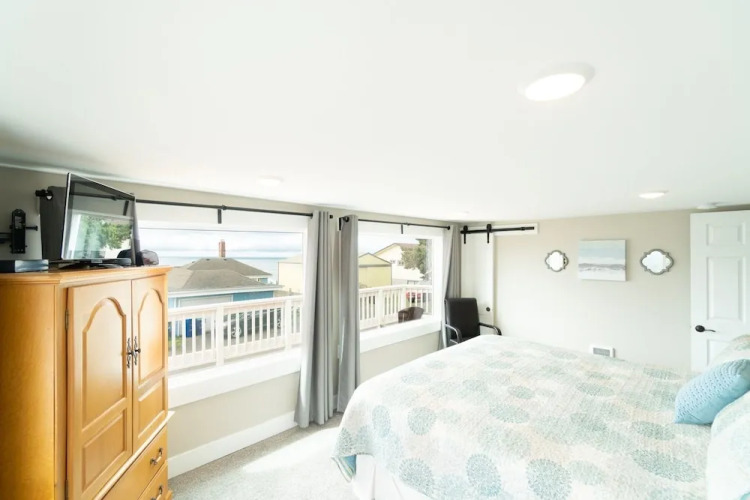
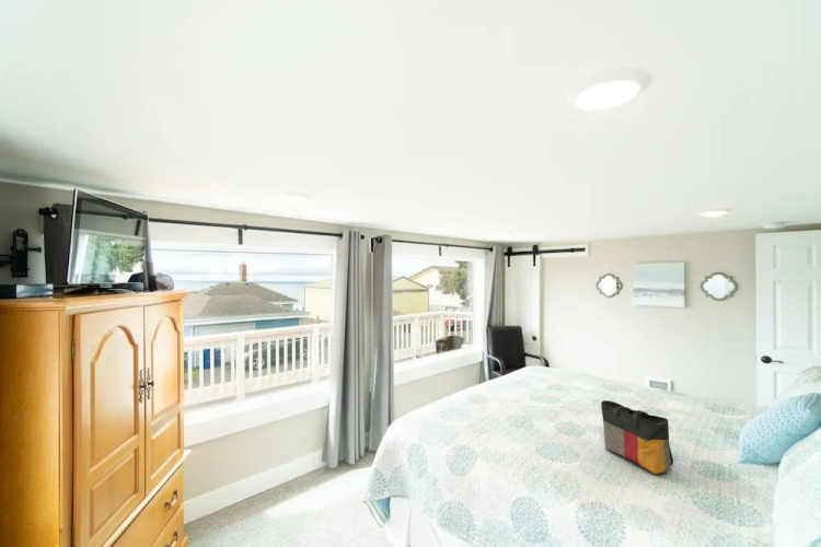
+ tote bag (638, 433)
